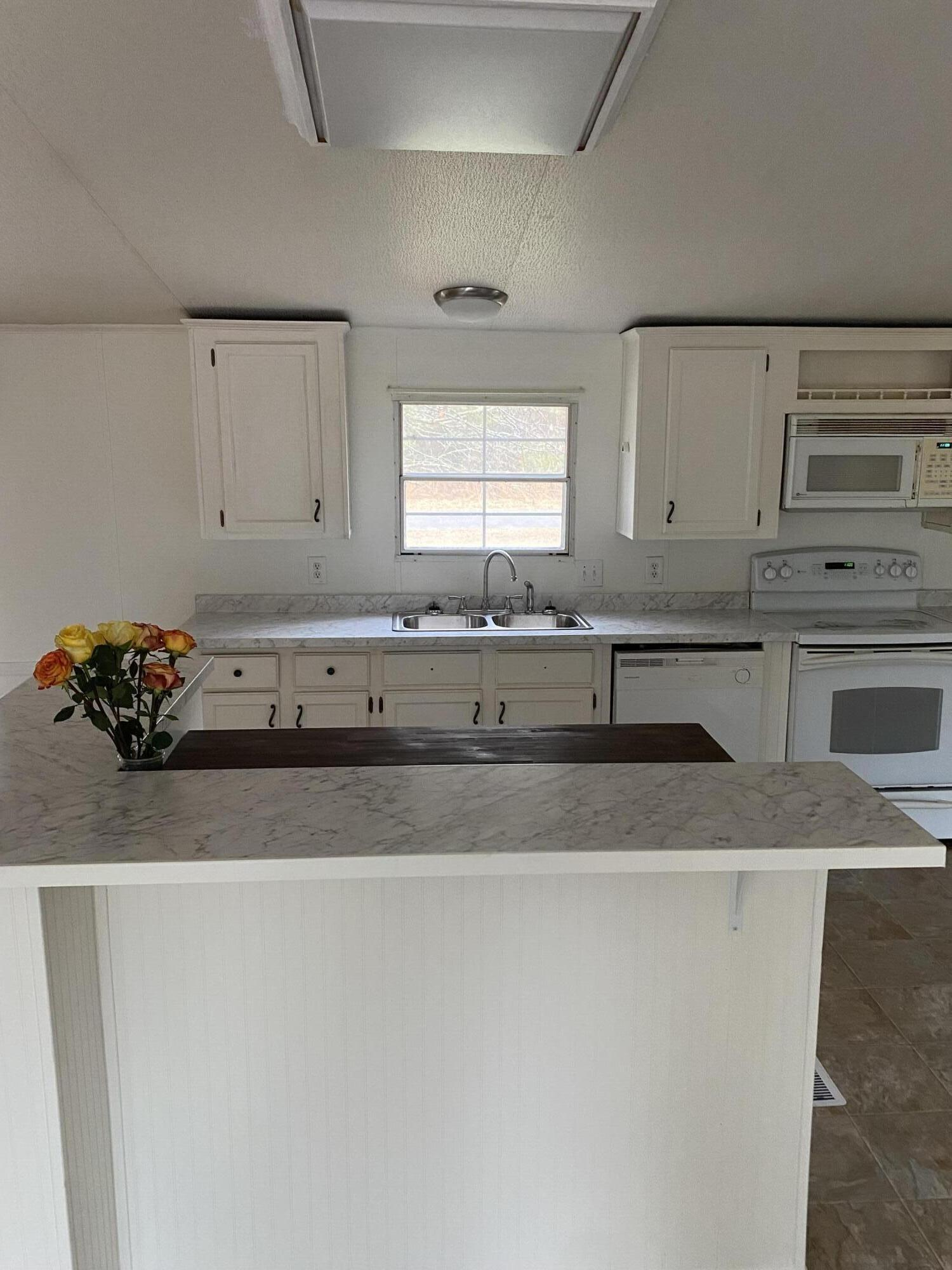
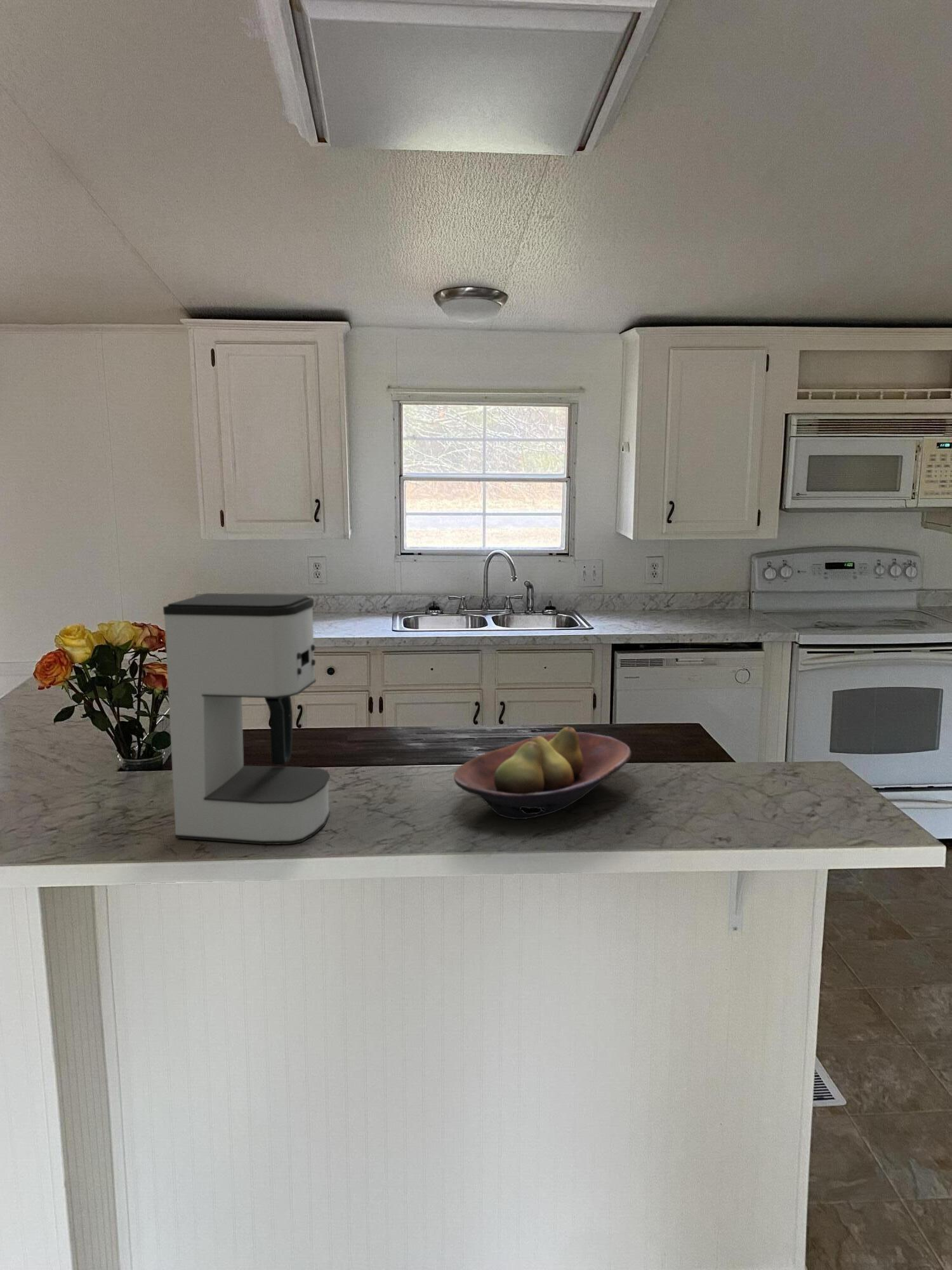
+ fruit bowl (546, 764)
+ coffee maker (268, 707)
